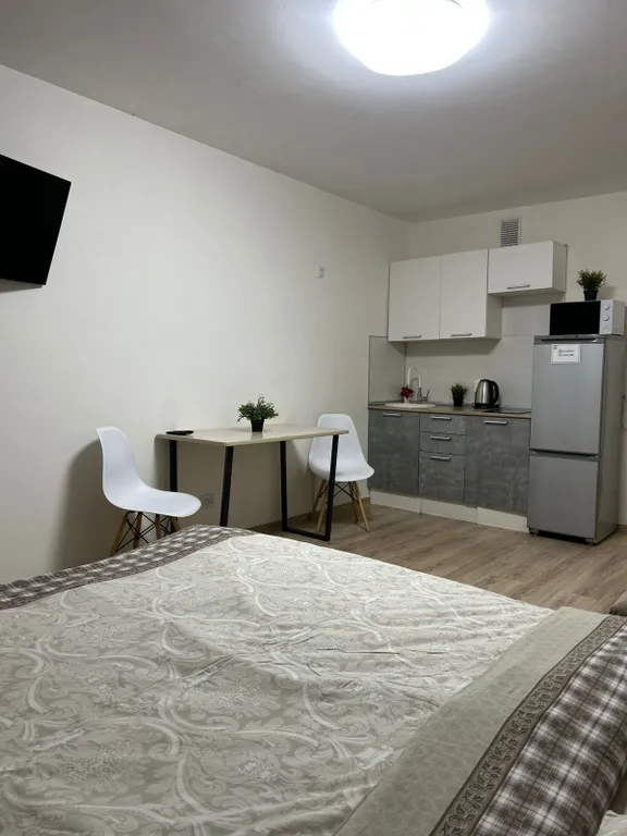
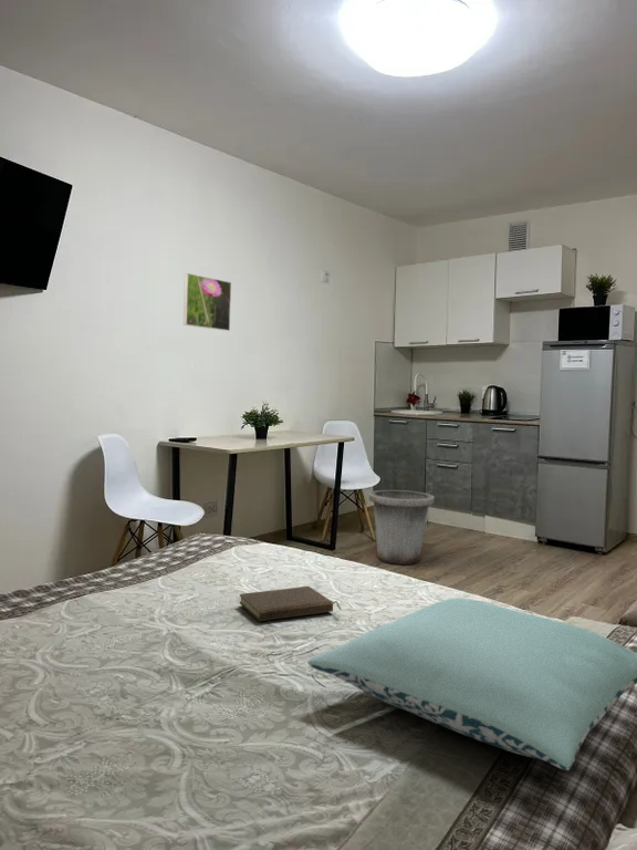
+ book (290, 604)
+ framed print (207, 302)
+ pillow (487, 663)
+ trash can (399, 527)
